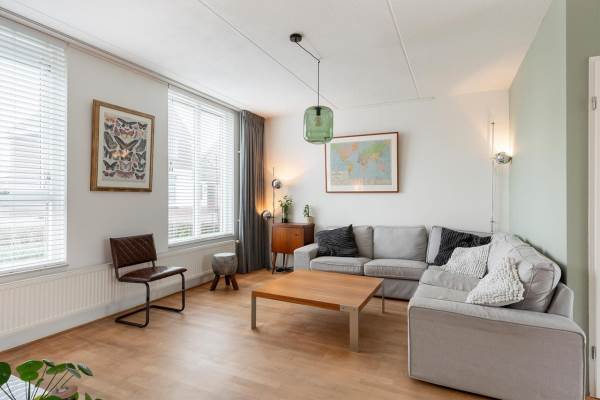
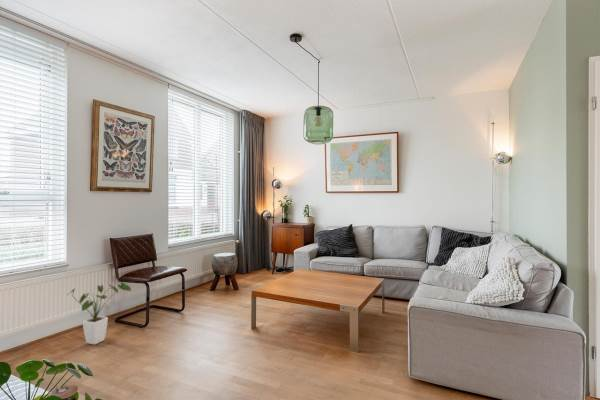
+ house plant (98, 313)
